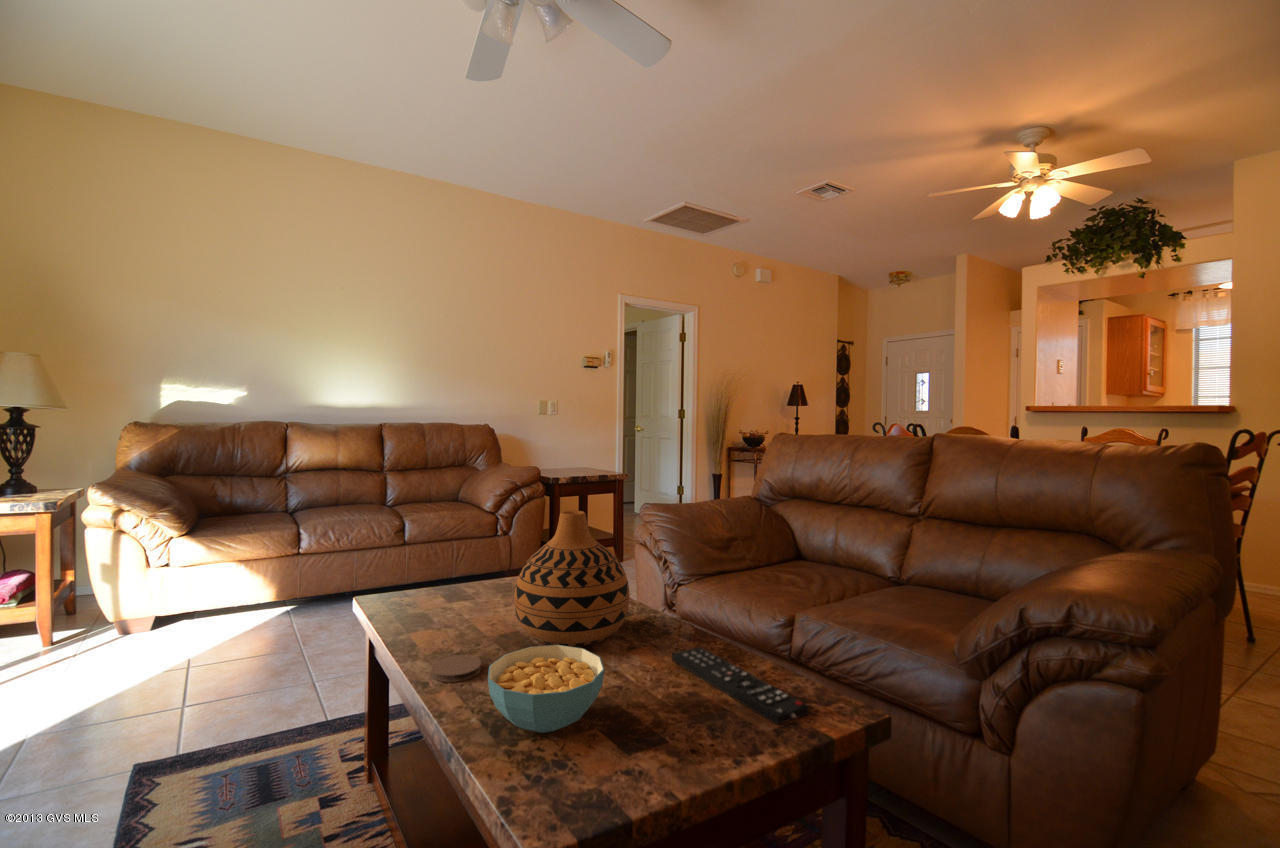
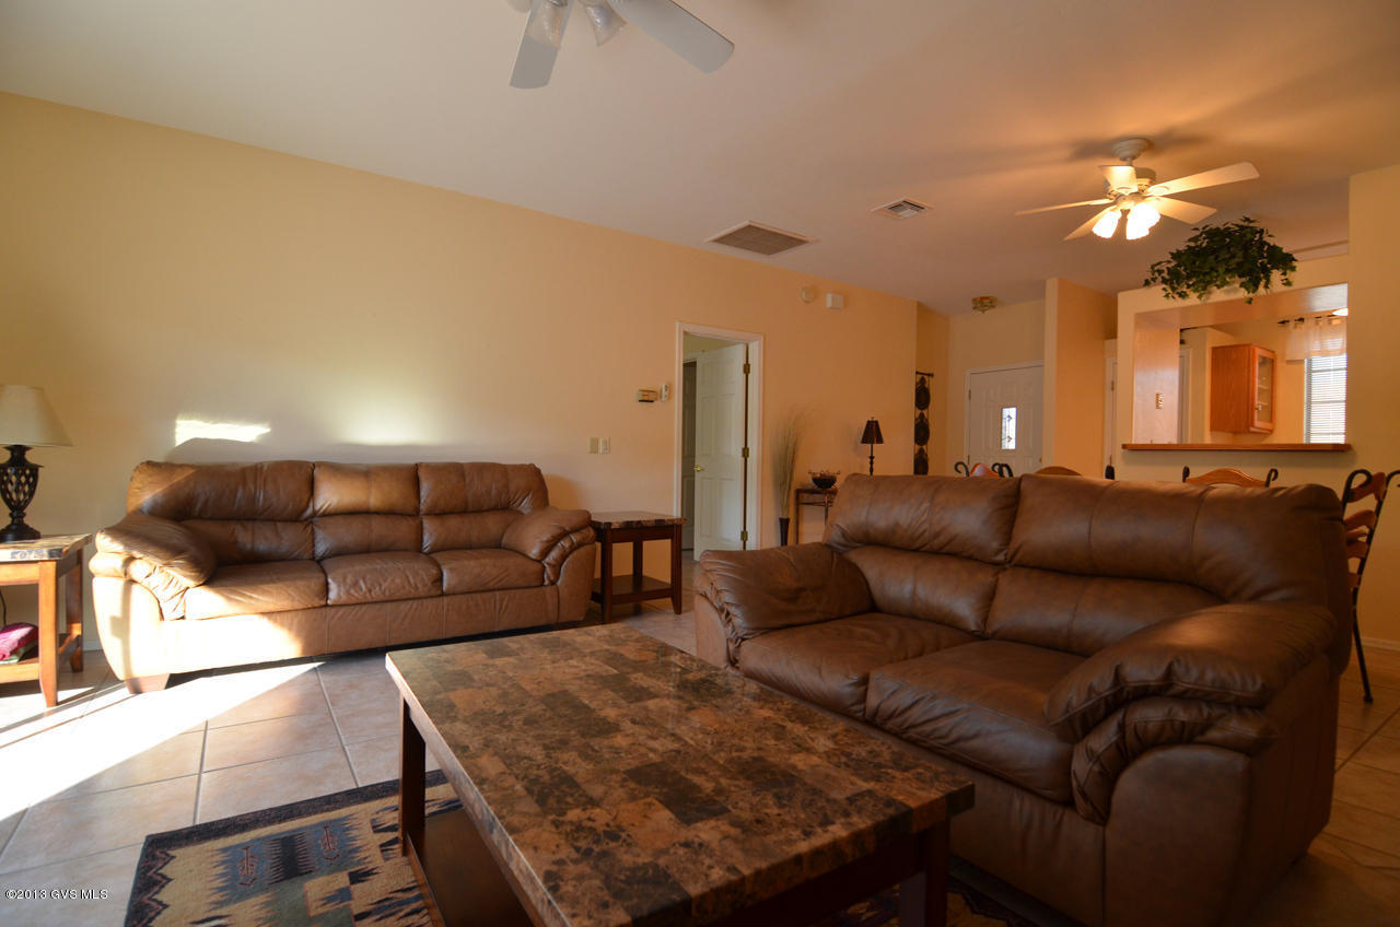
- coaster (456, 668)
- remote control (734, 680)
- vase (572, 573)
- cereal bowl (546, 695)
